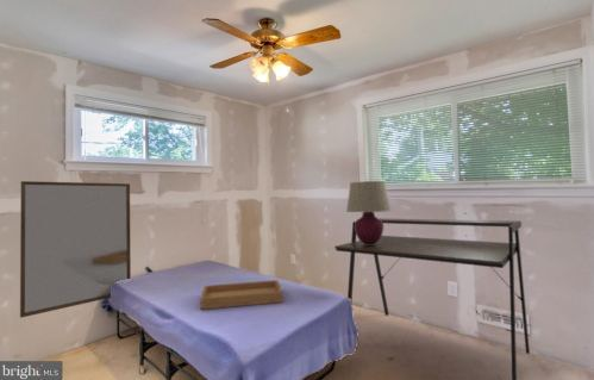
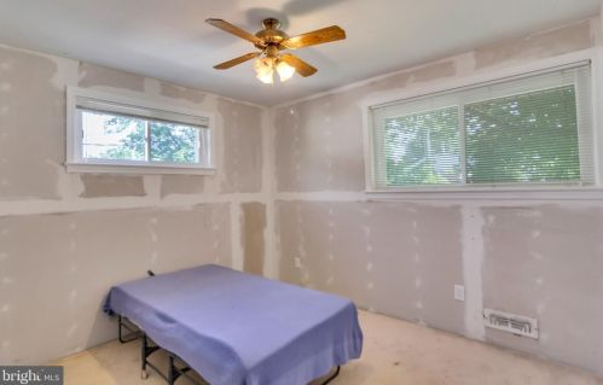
- serving tray (242, 292)
- desk (427, 260)
- table lamp (368, 212)
- home mirror (81, 242)
